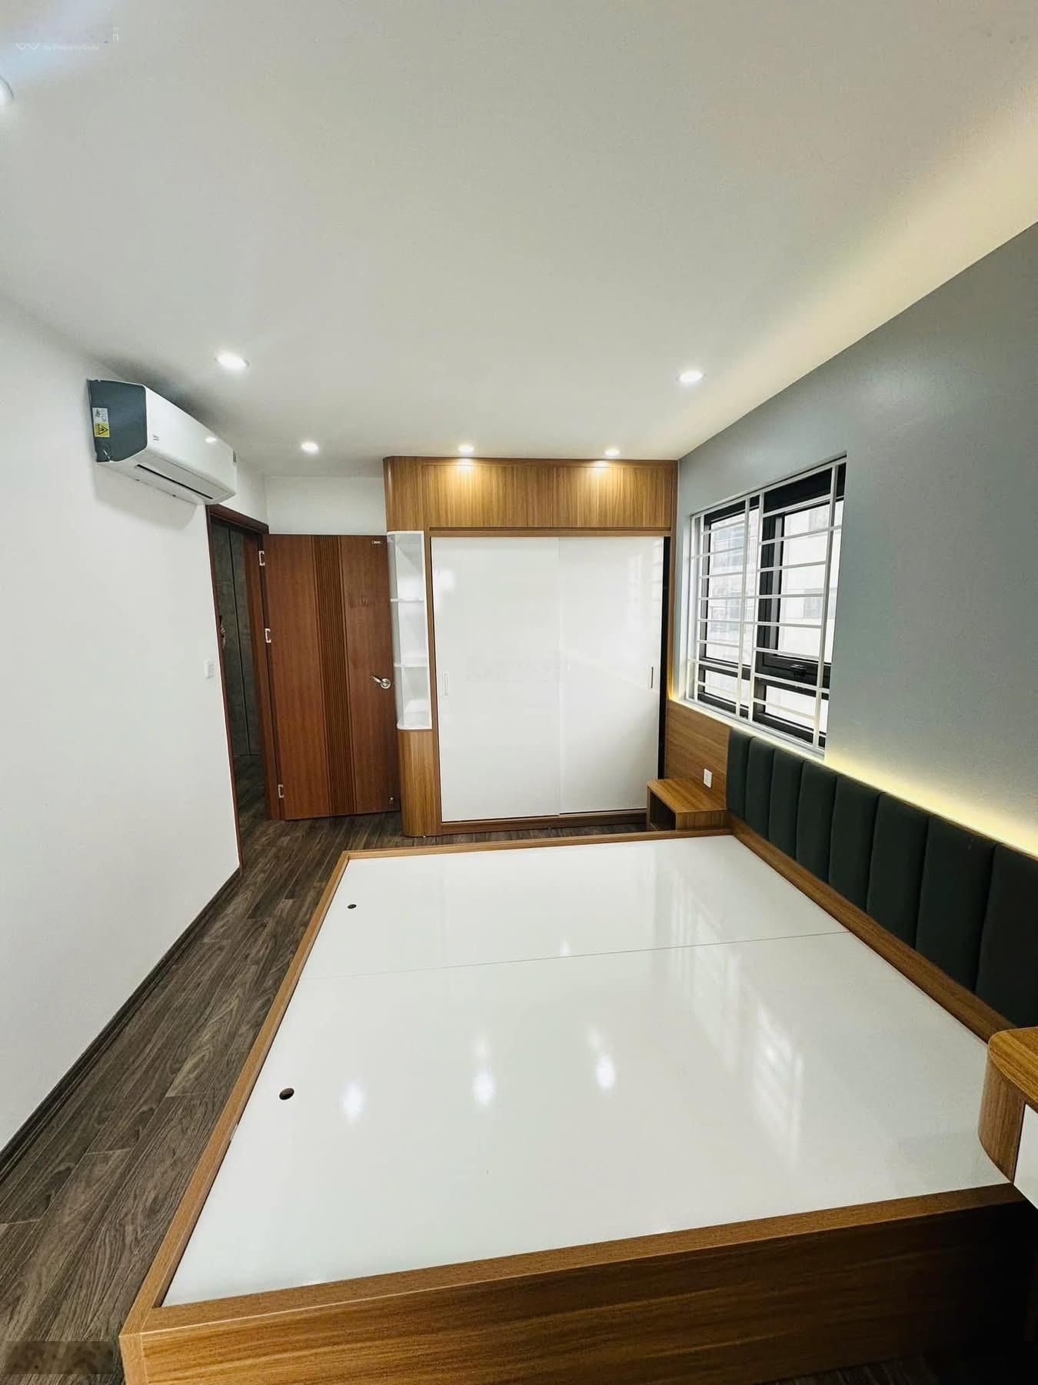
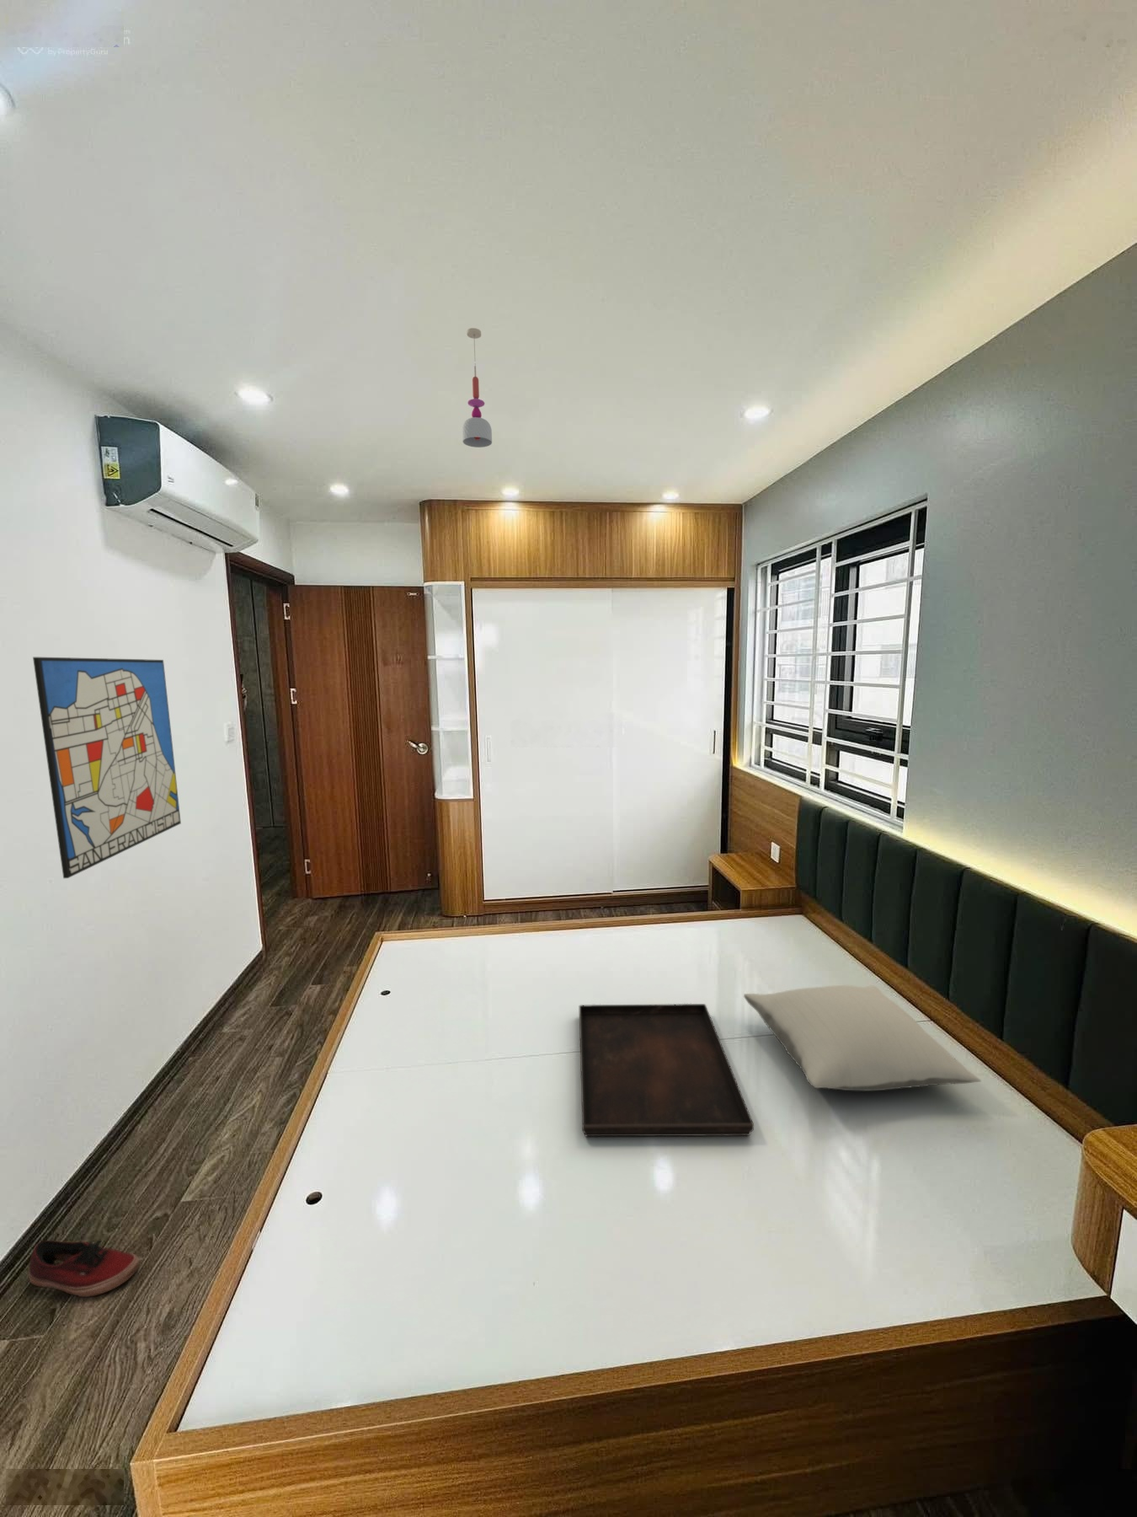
+ shoe (80, 1261)
+ pillow (849, 1032)
+ pendant light (475, 388)
+ wall art (119, 754)
+ serving tray (653, 1061)
